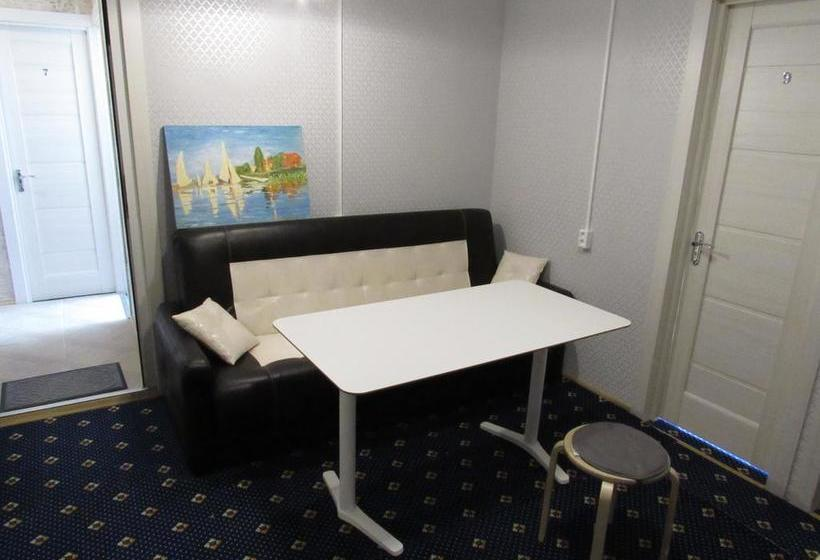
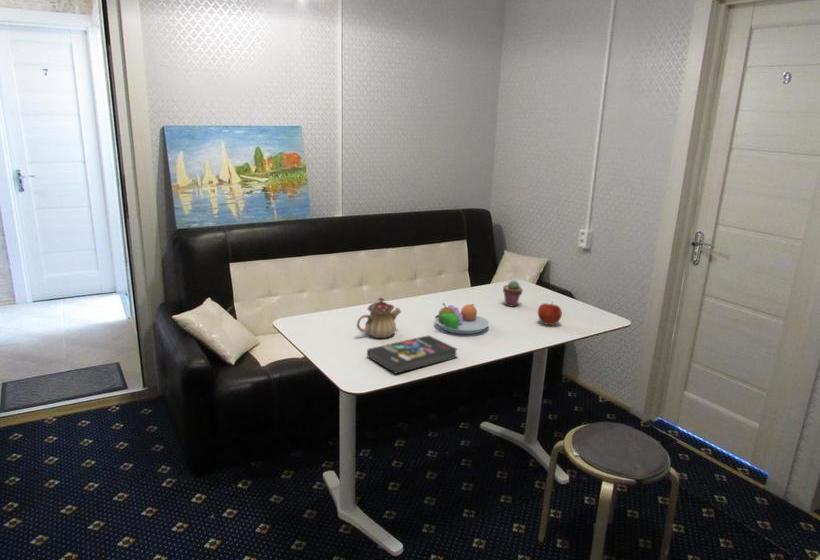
+ potted succulent (512, 292)
+ apple (549, 312)
+ fruit bowl (460, 316)
+ teapot (378, 316)
+ book (412, 352)
